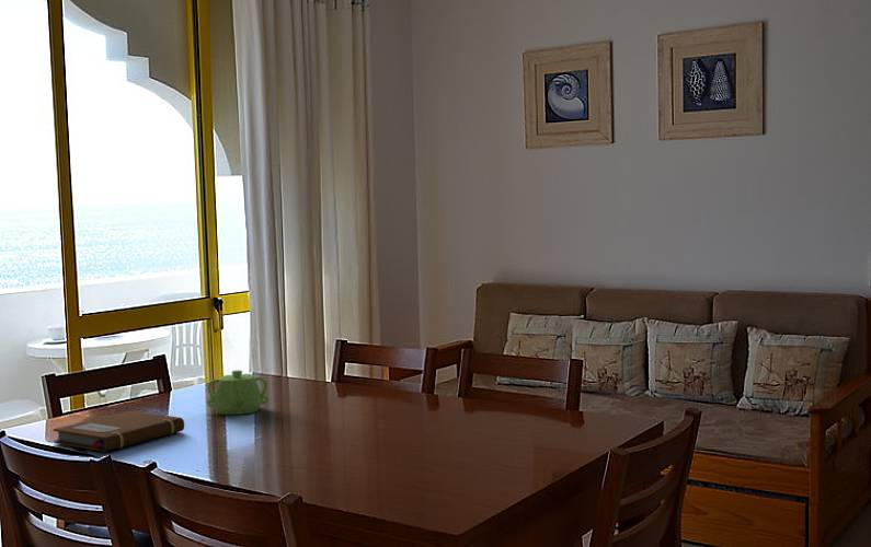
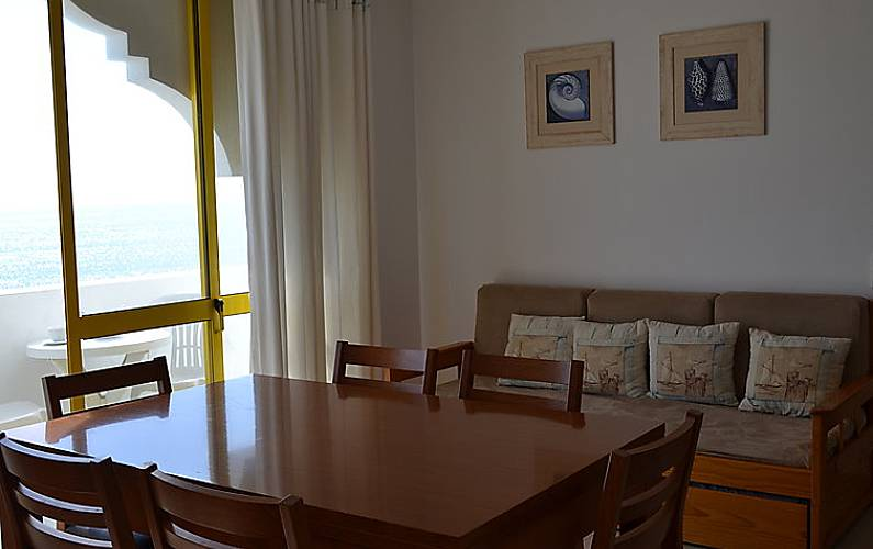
- teapot (237, 391)
- notebook (118, 430)
